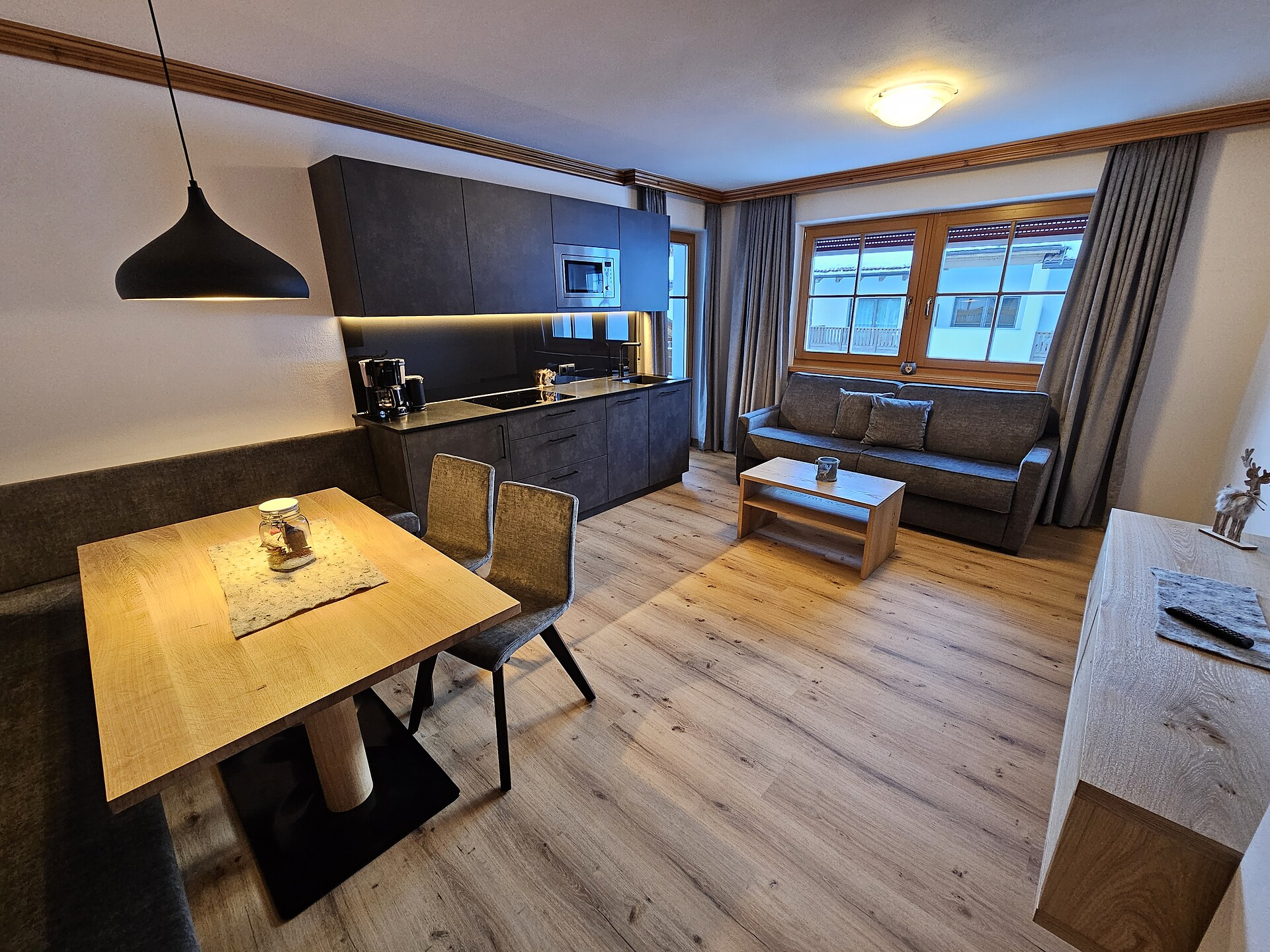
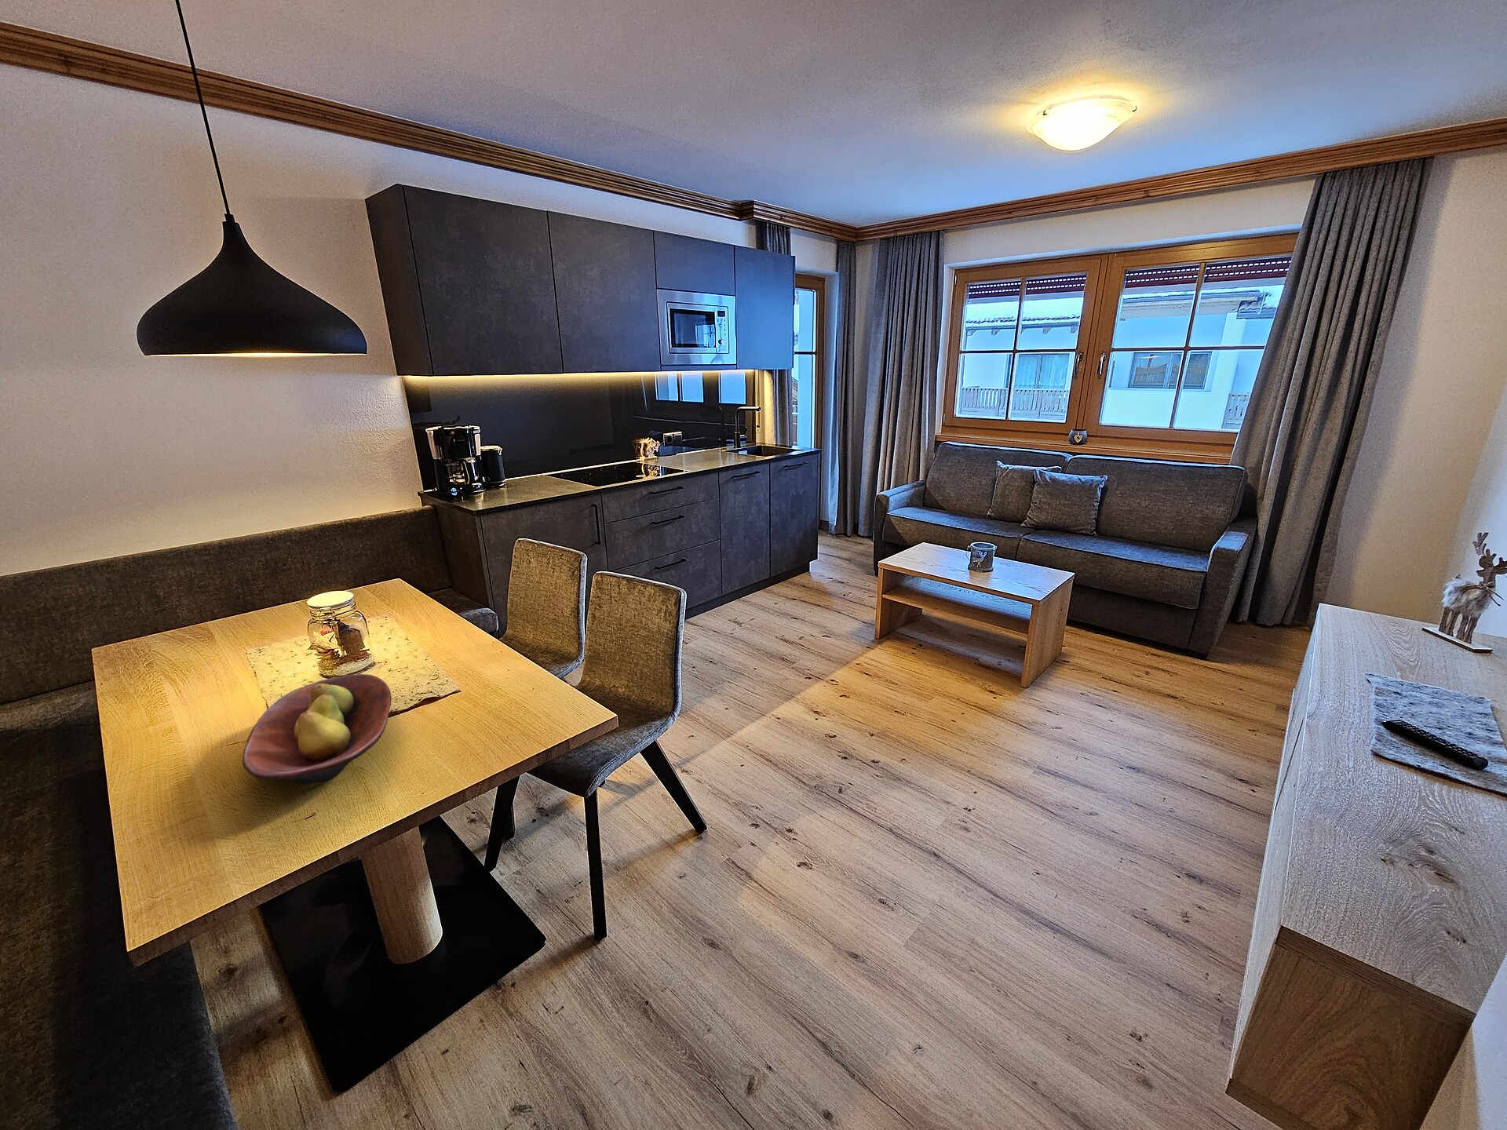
+ fruit bowl (324, 720)
